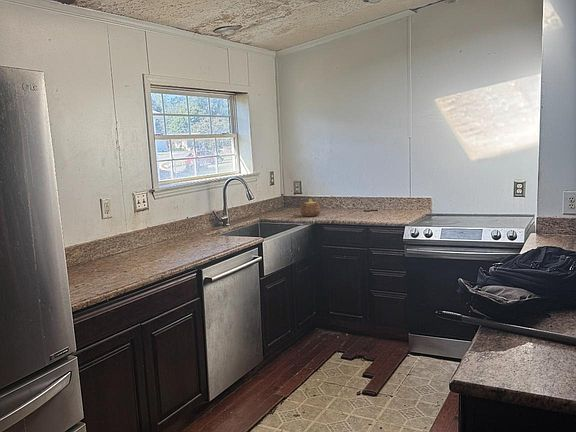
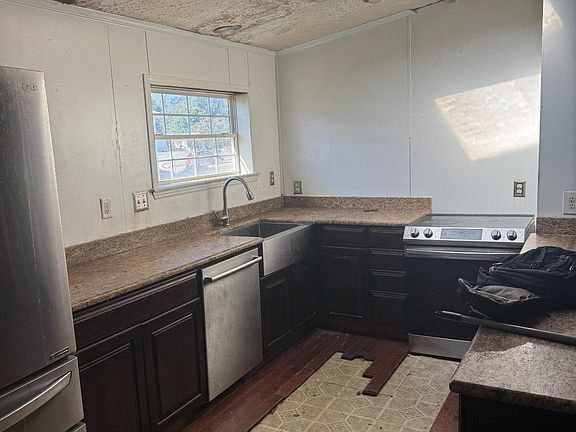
- teapot (311, 207)
